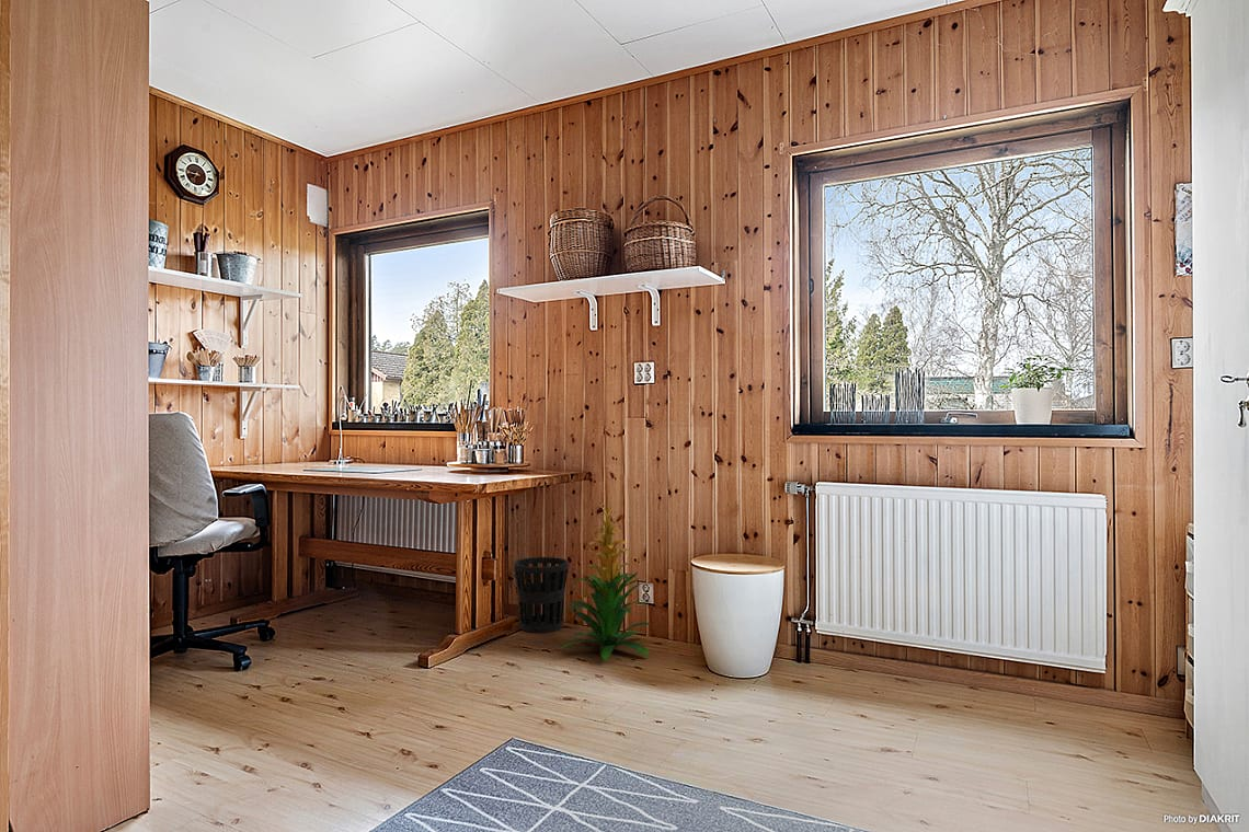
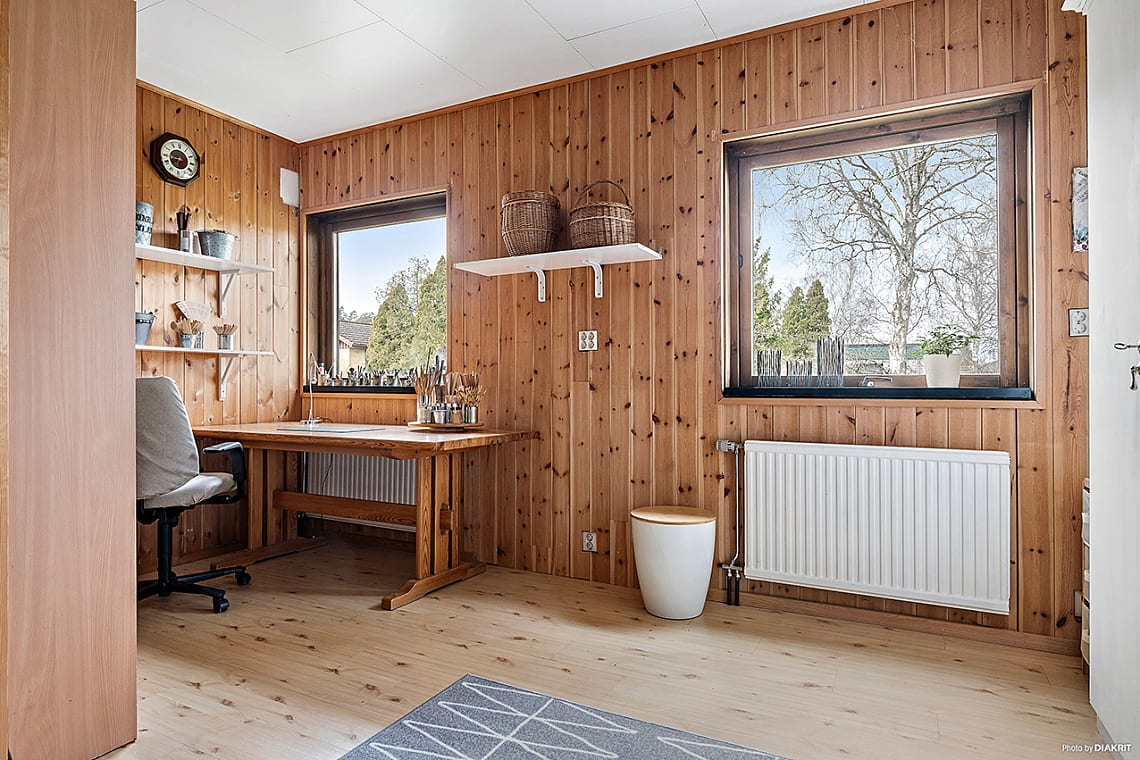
- indoor plant (609, 577)
- wastebasket (541, 593)
